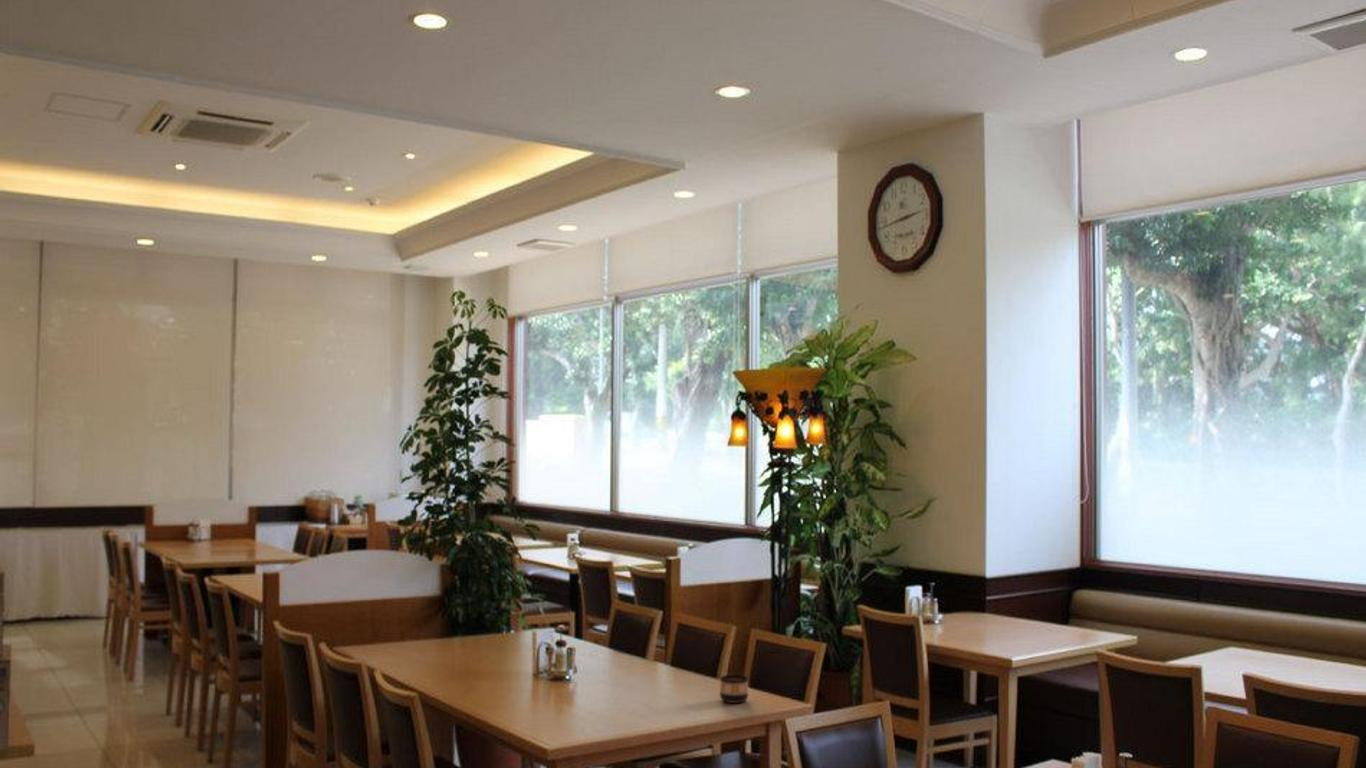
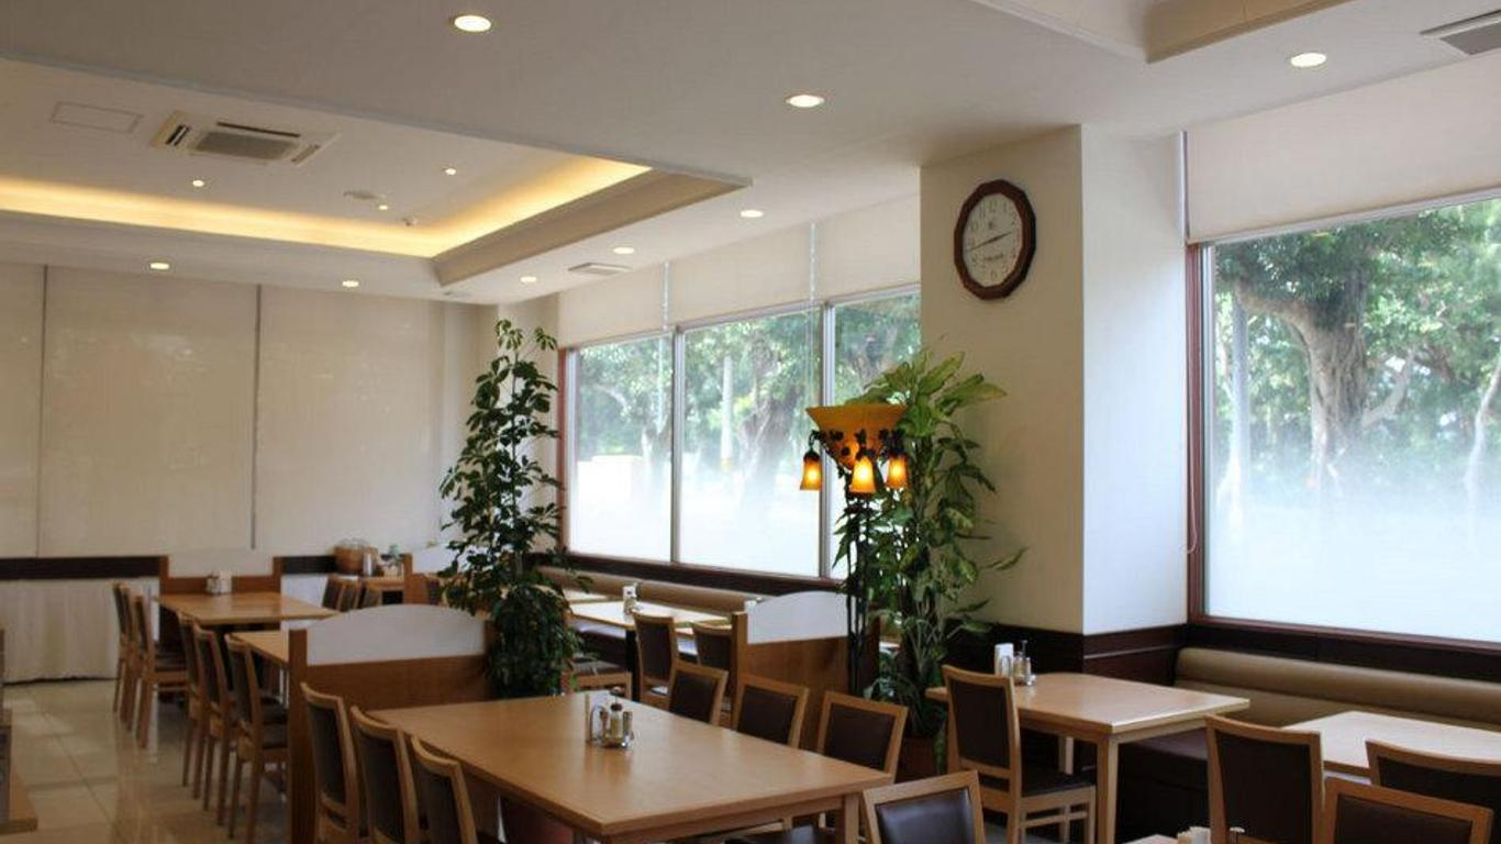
- cup (735, 689)
